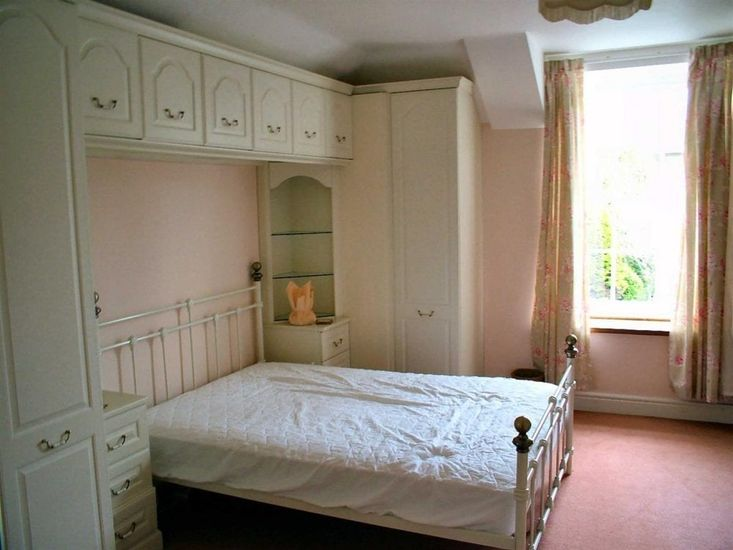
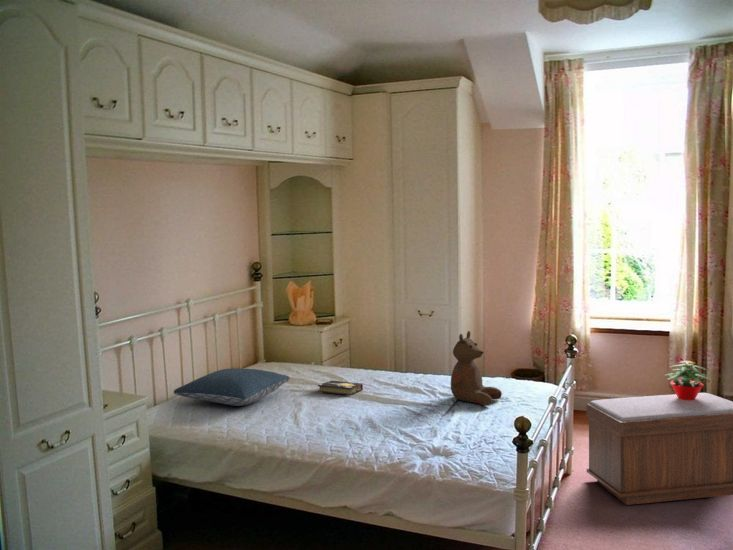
+ bench (666, 444)
+ pillow (233, 385)
+ potted flower (687, 379)
+ teddy bear (475, 367)
+ hardback book (340, 387)
